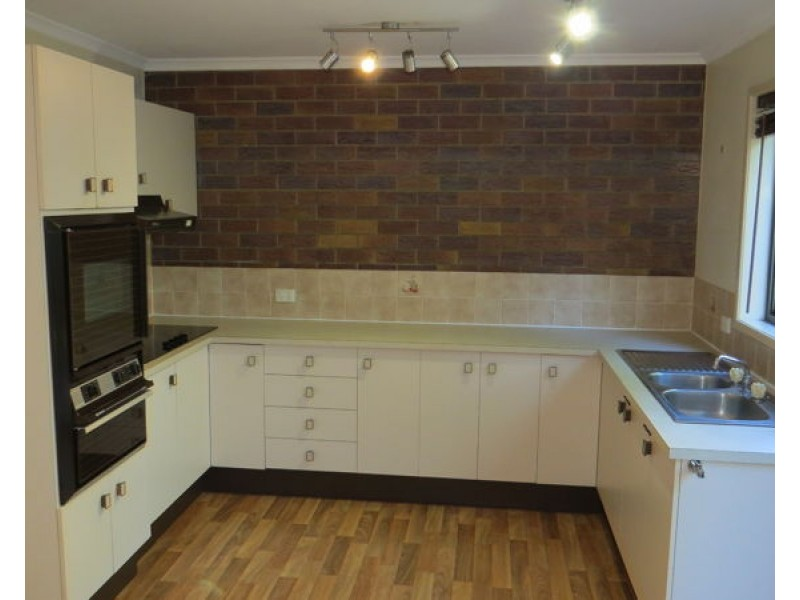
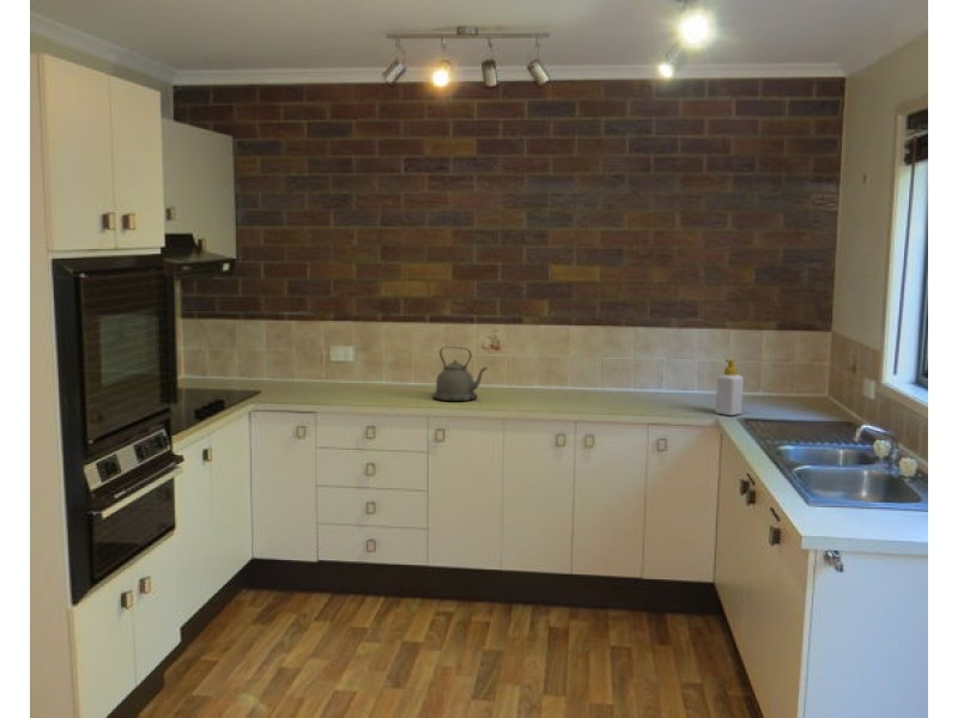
+ soap bottle (729, 387)
+ kettle (457, 372)
